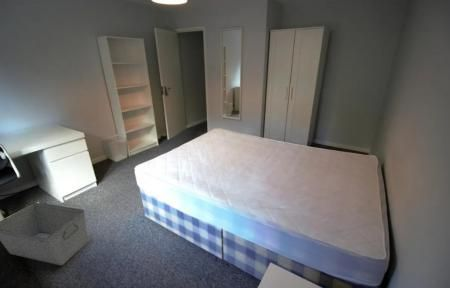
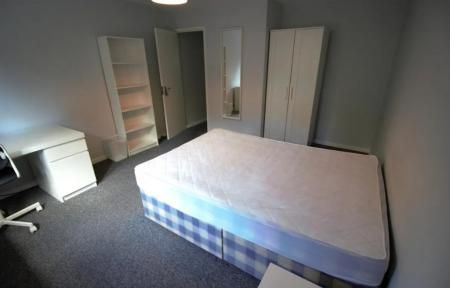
- storage bin (45, 232)
